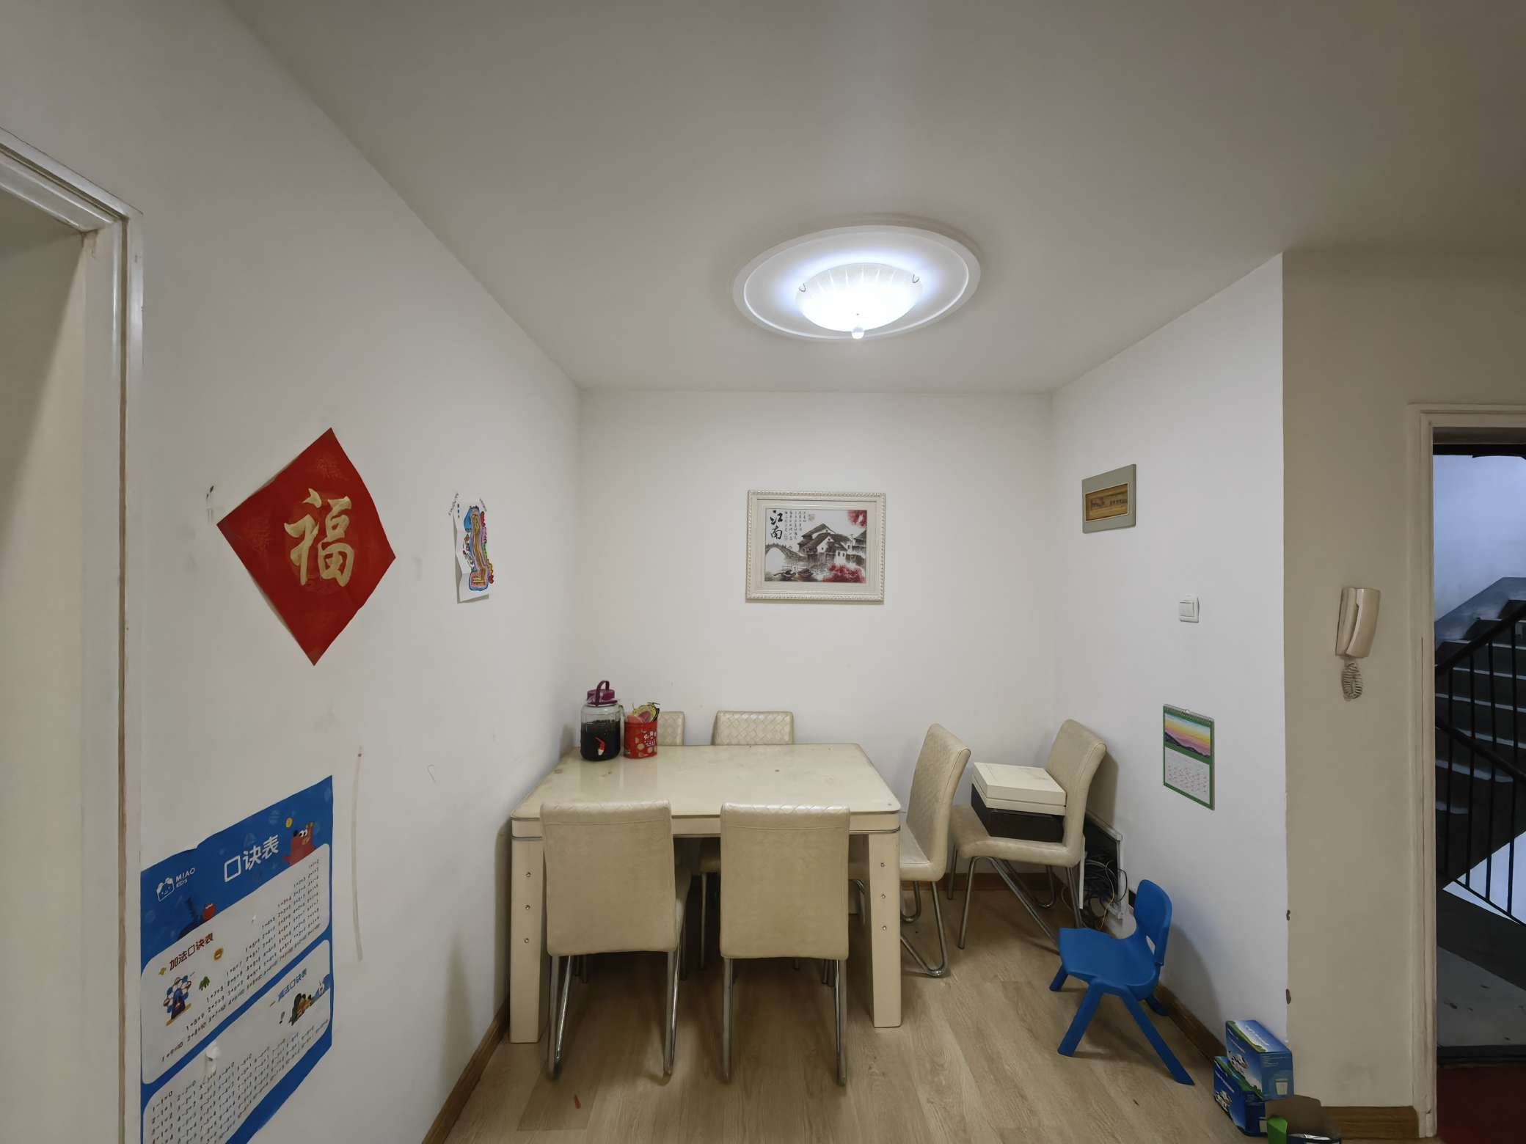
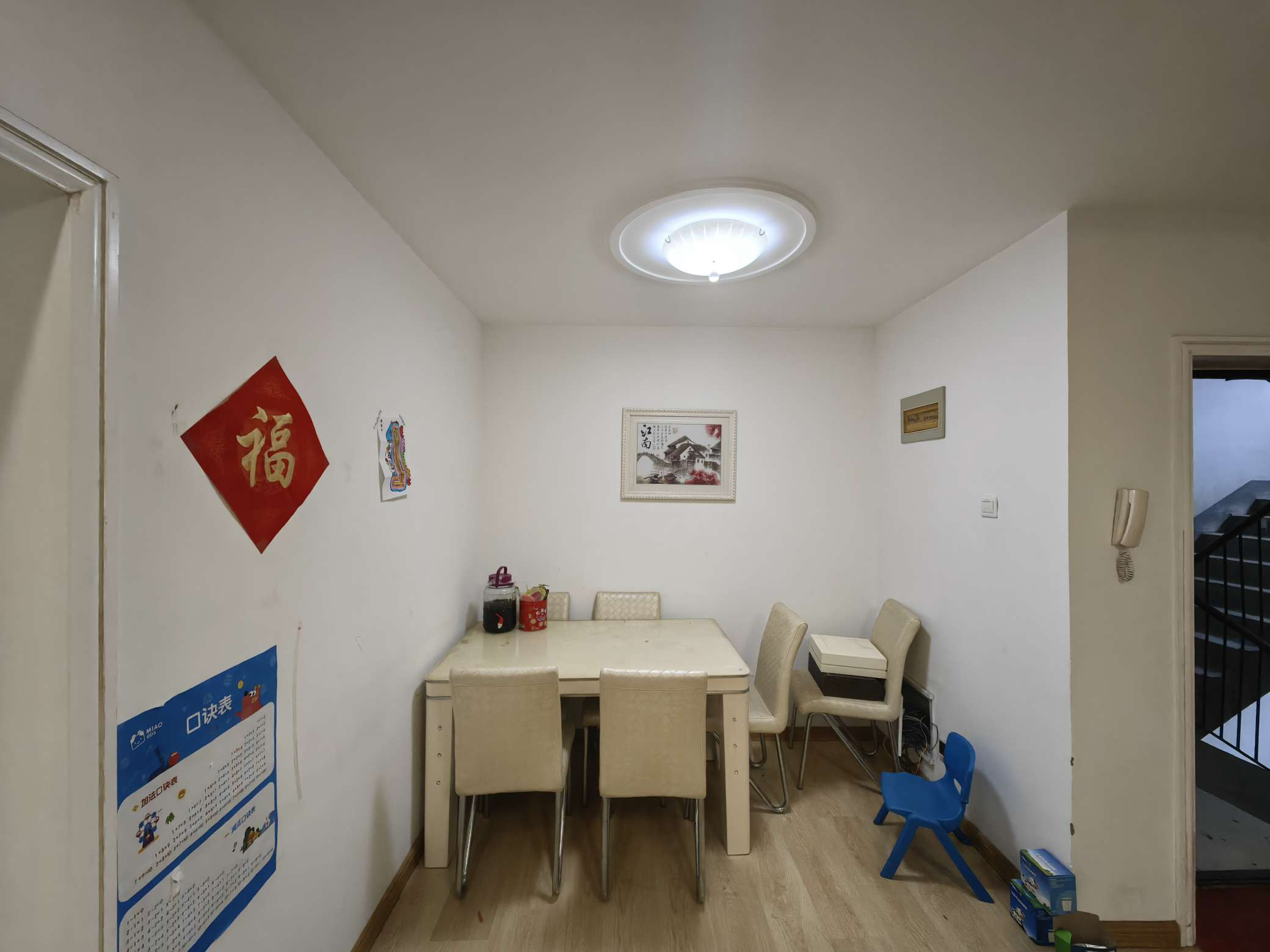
- calendar (1187, 752)
